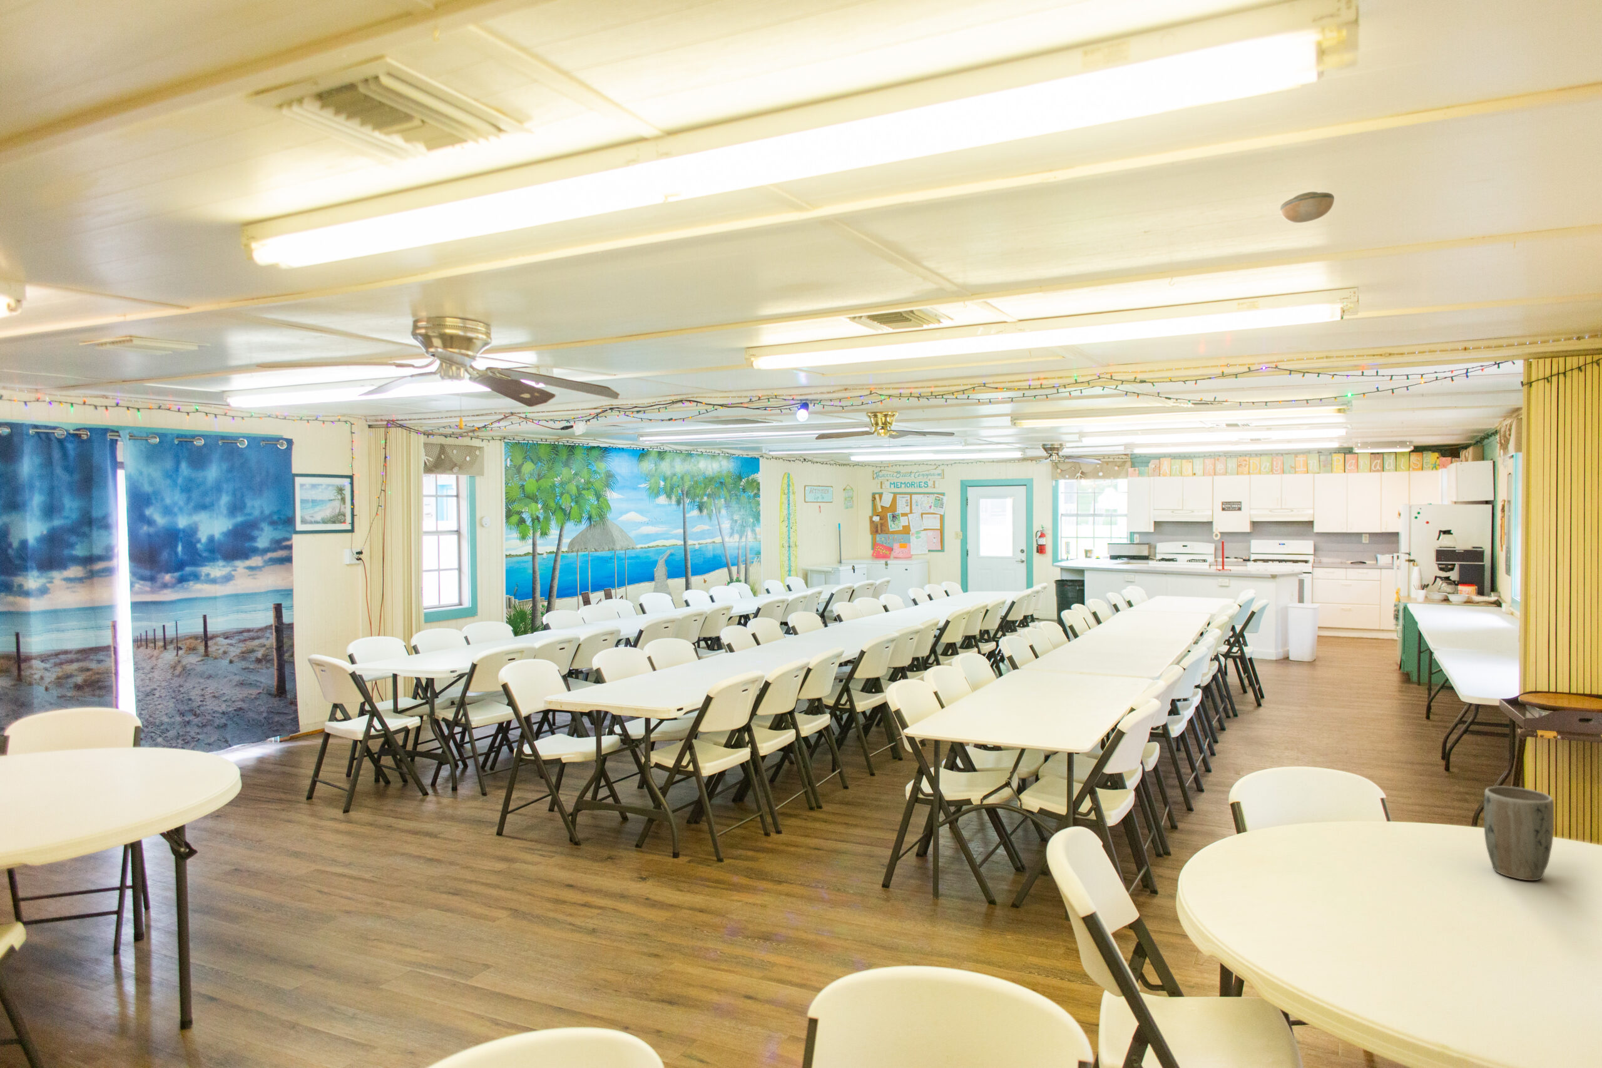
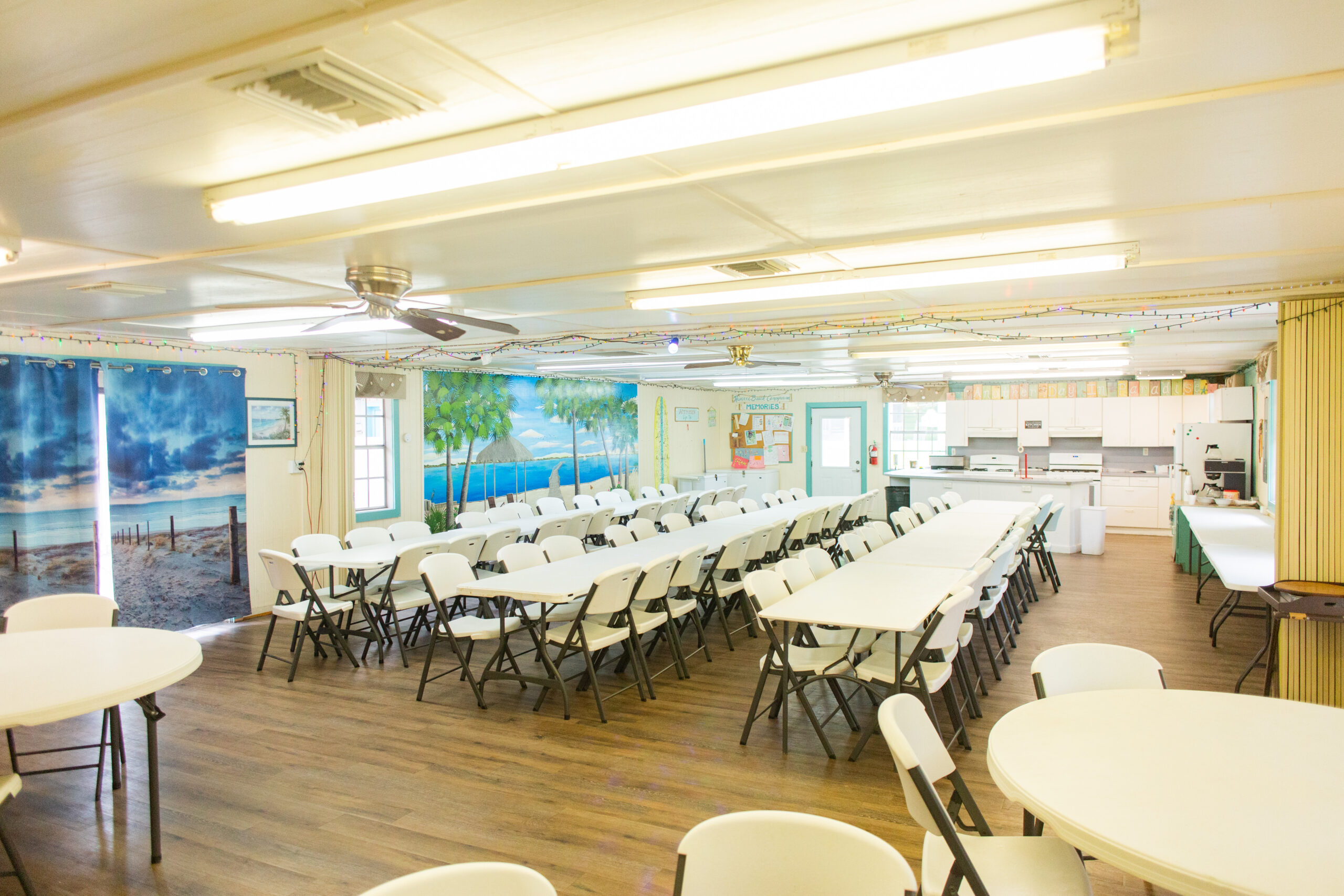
- smoke detector (1306, 207)
- plant pot (1519, 833)
